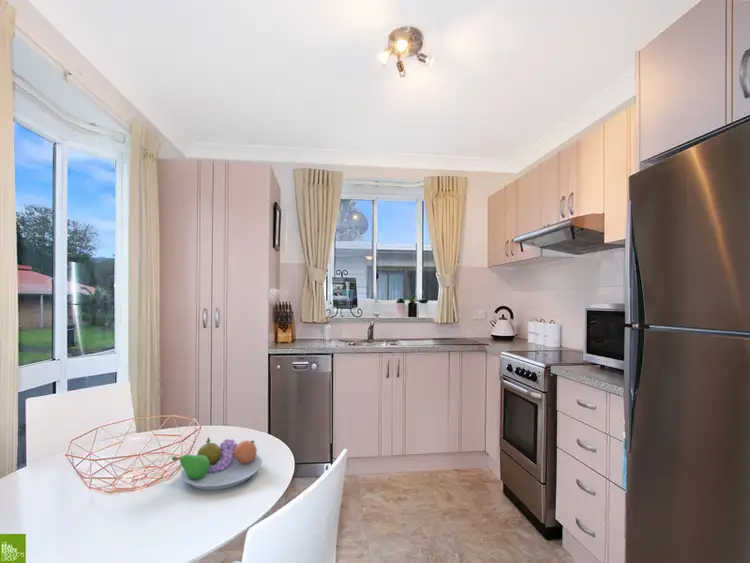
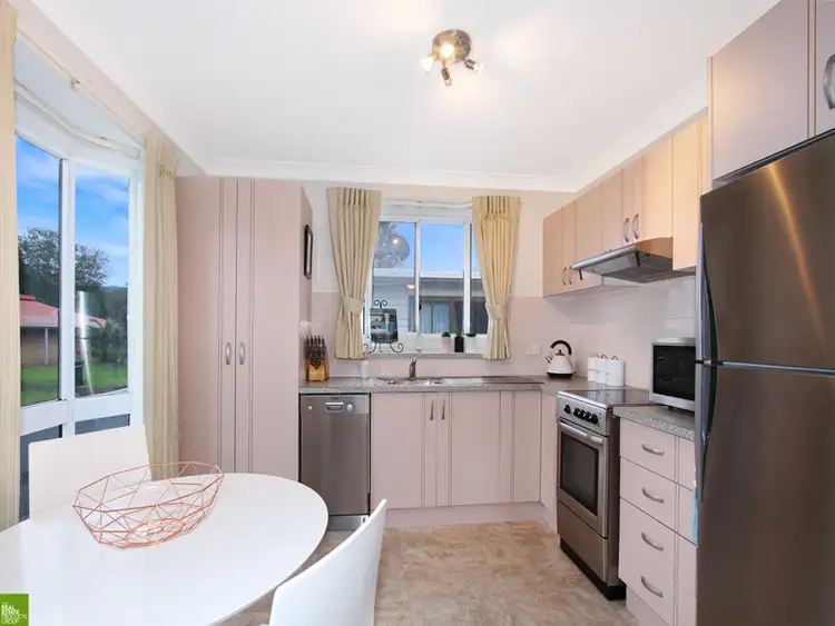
- fruit bowl (219, 458)
